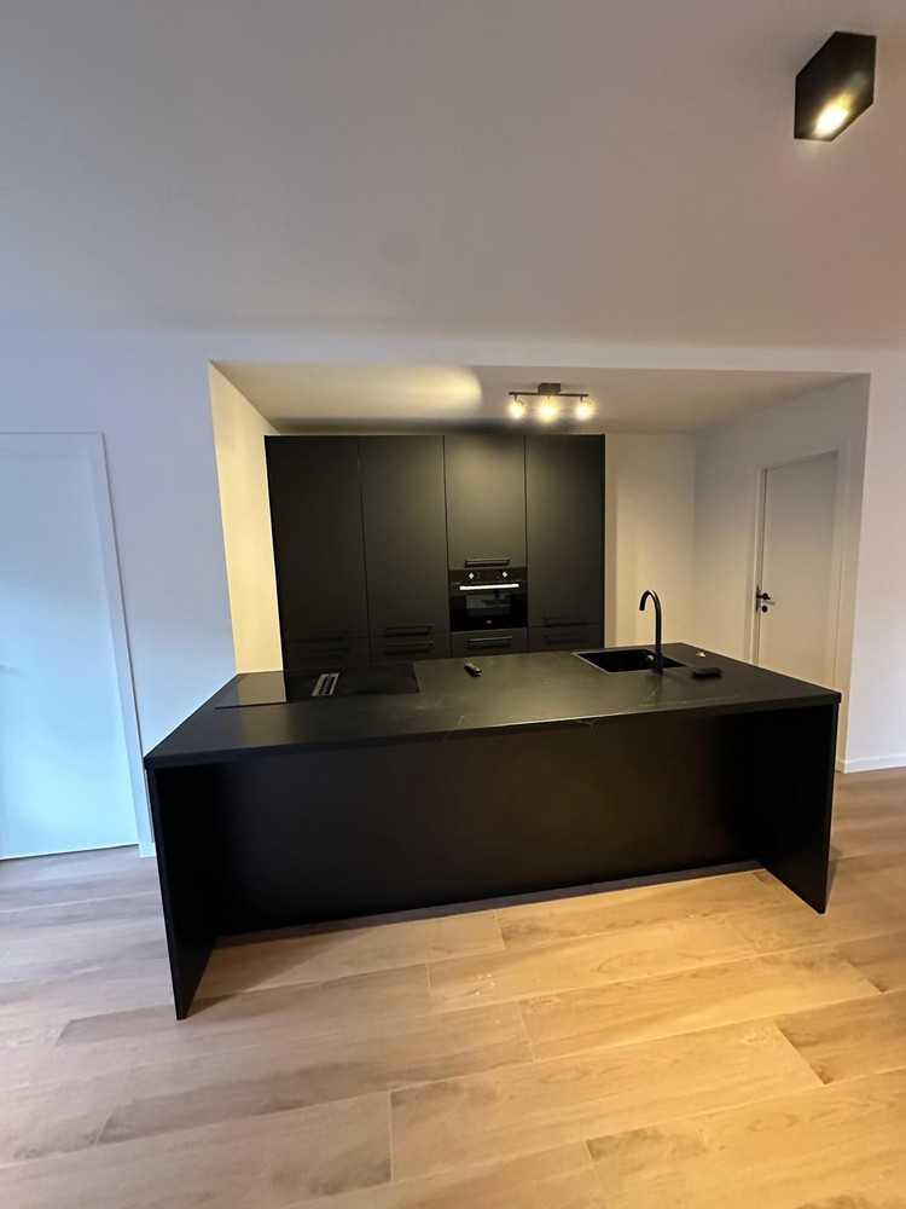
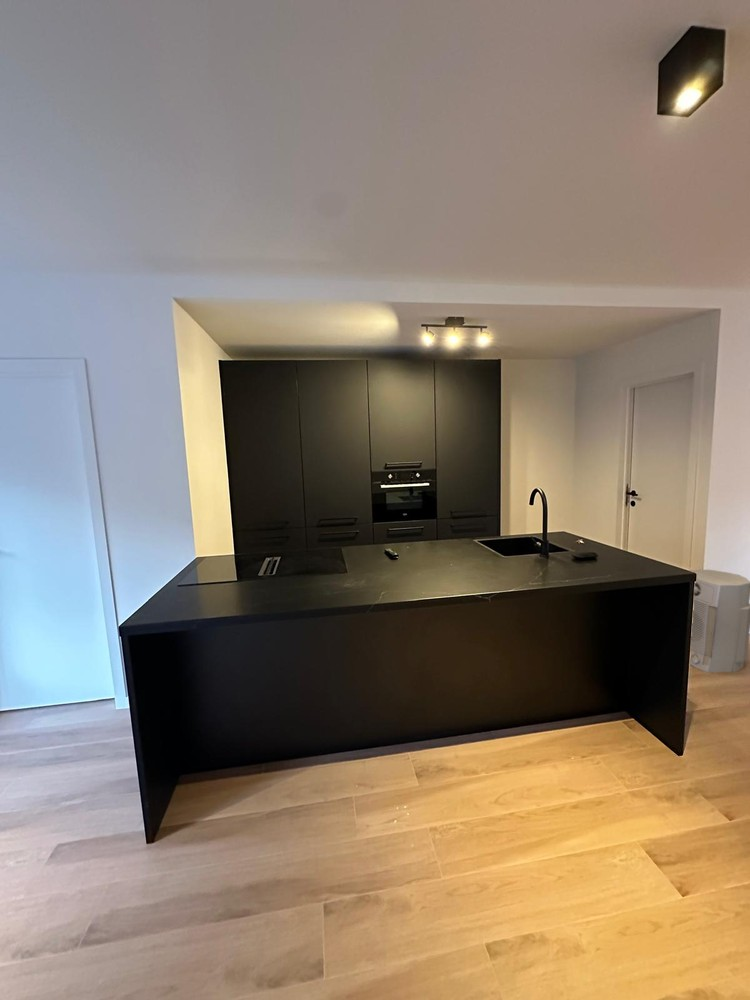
+ air purifier (712, 618)
